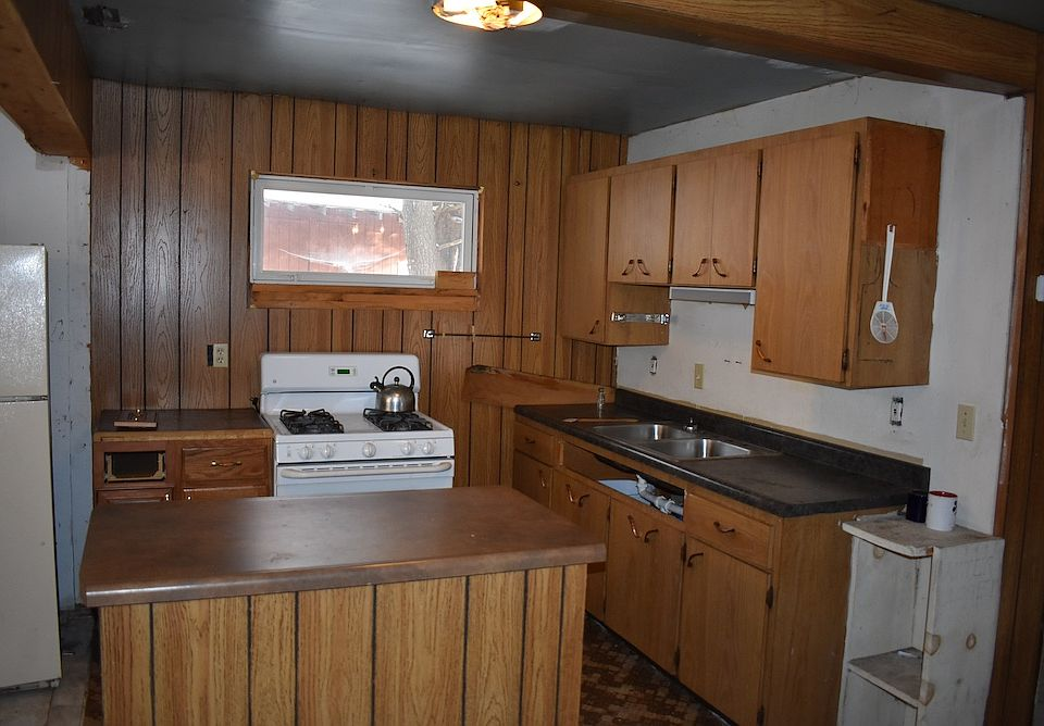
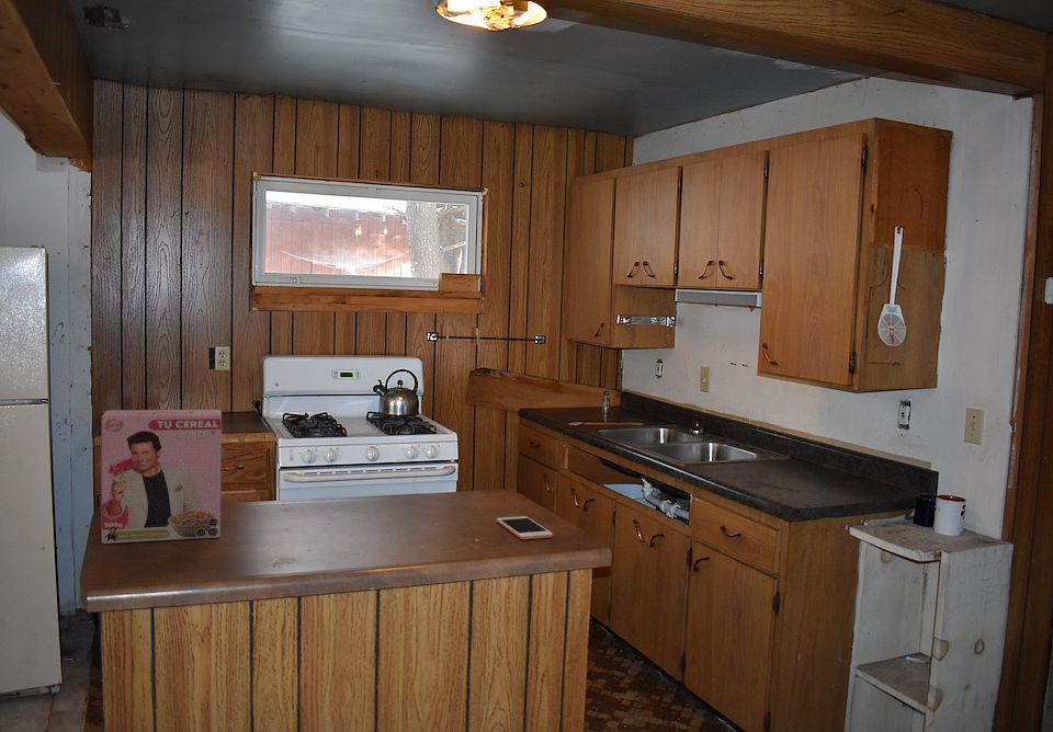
+ cereal box (162, 473)
+ cell phone (523, 527)
